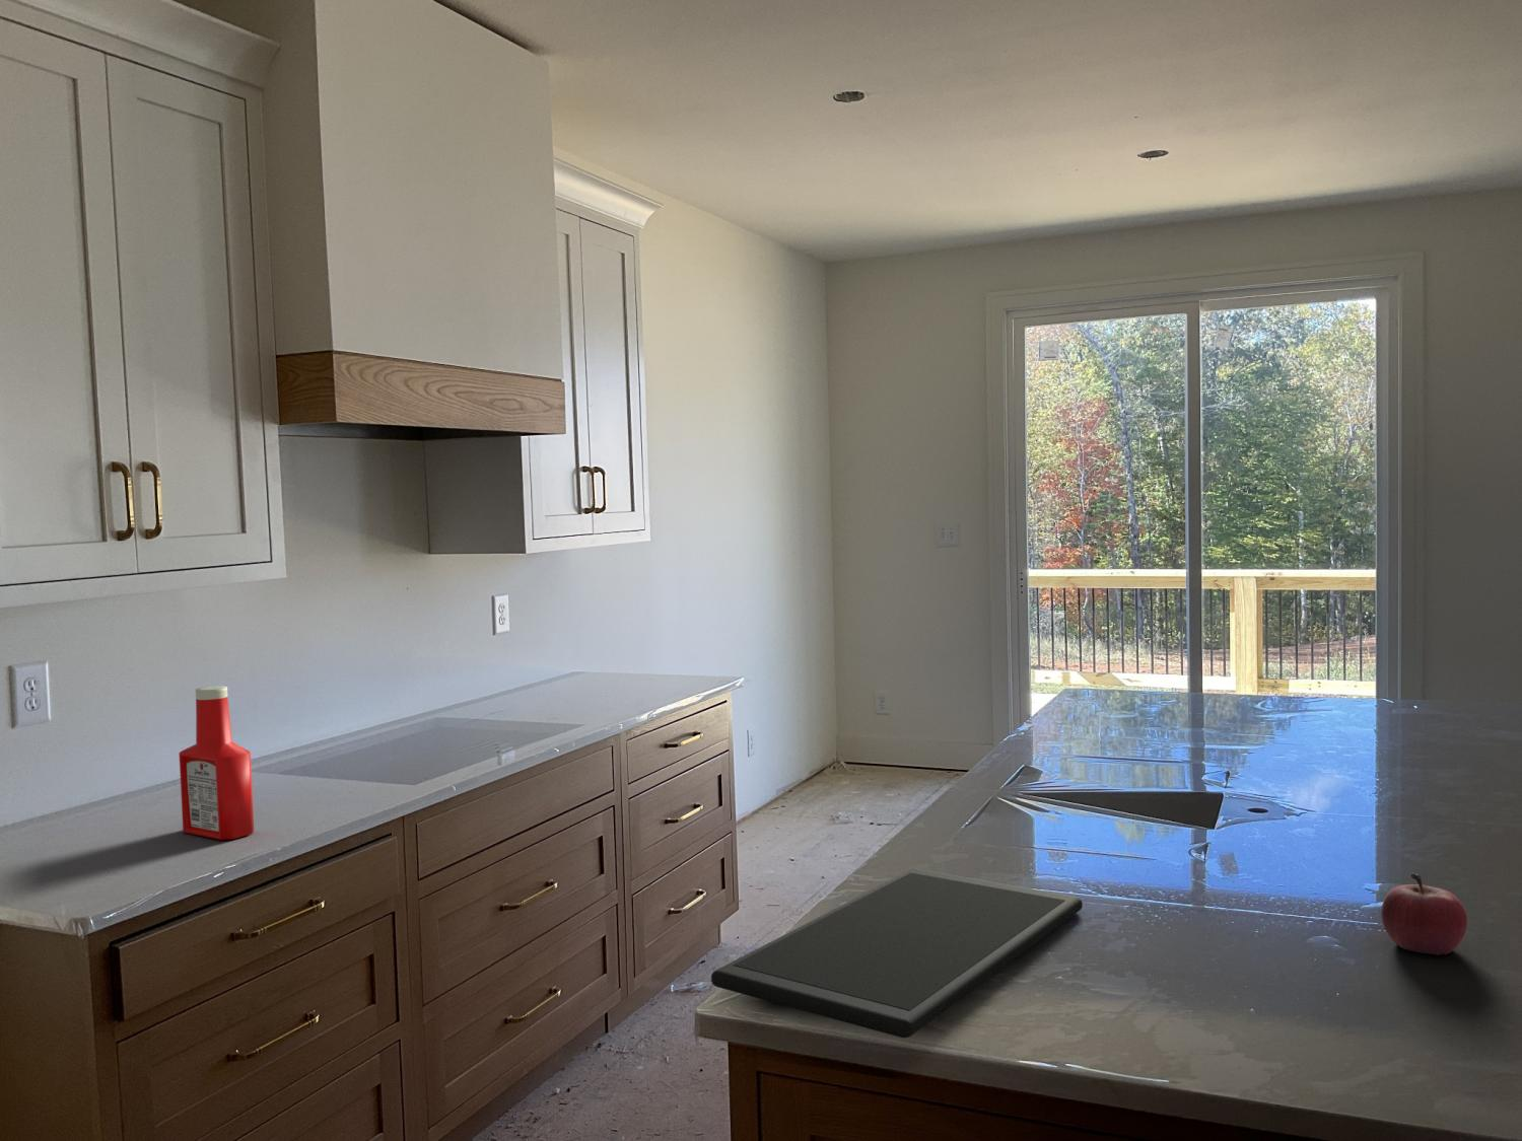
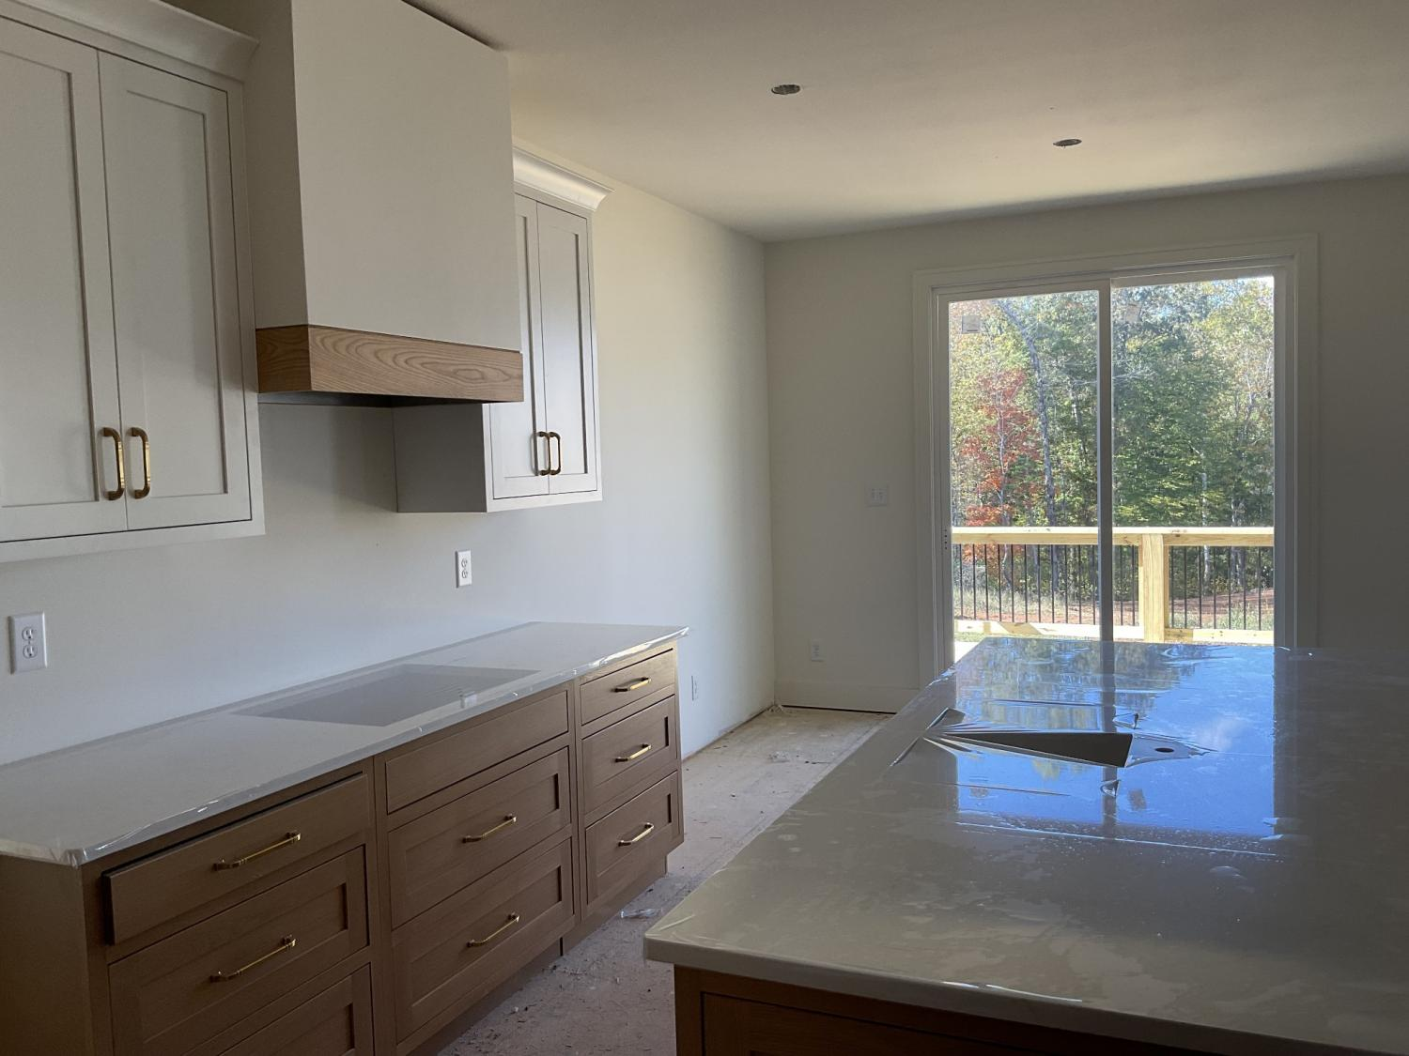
- fruit (1424, 911)
- soap bottle (215, 760)
- cutting board (910, 938)
